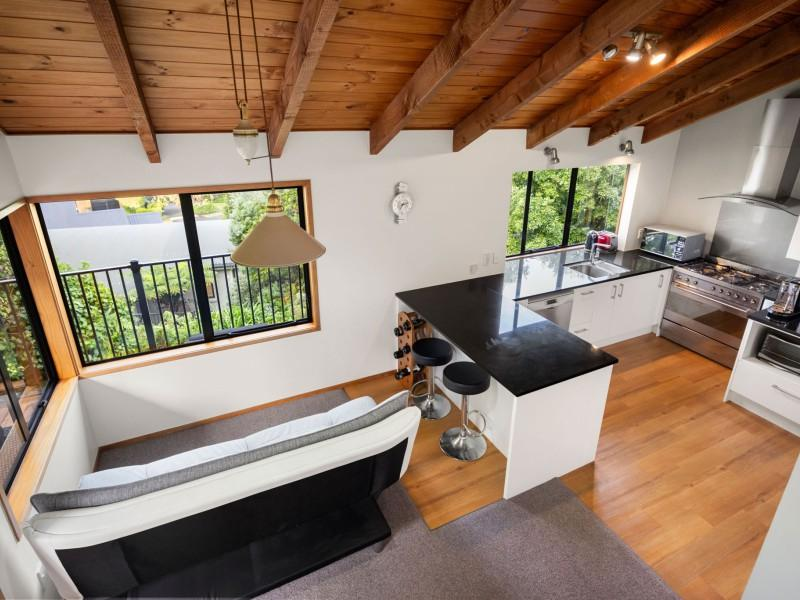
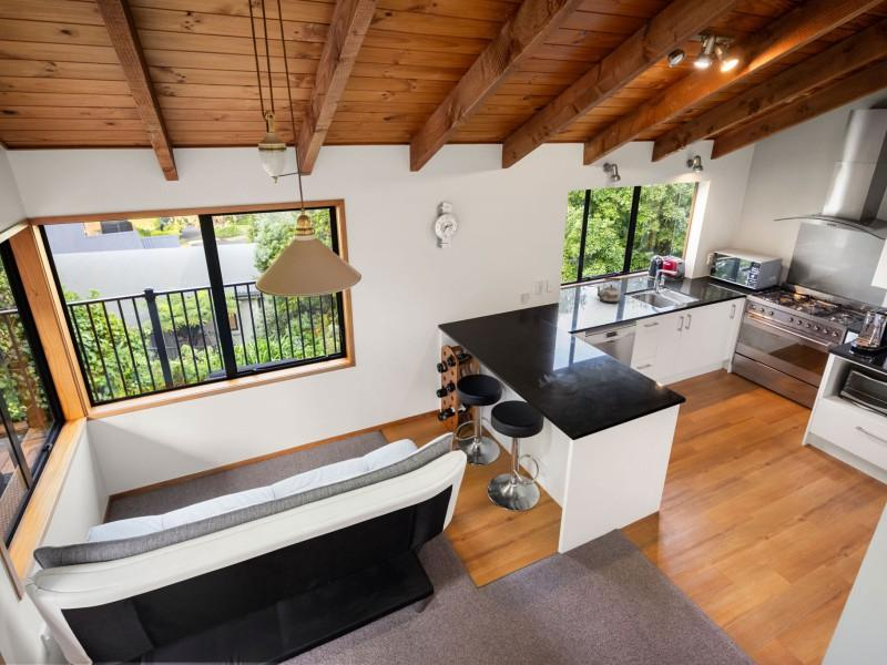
+ kettle (608, 289)
